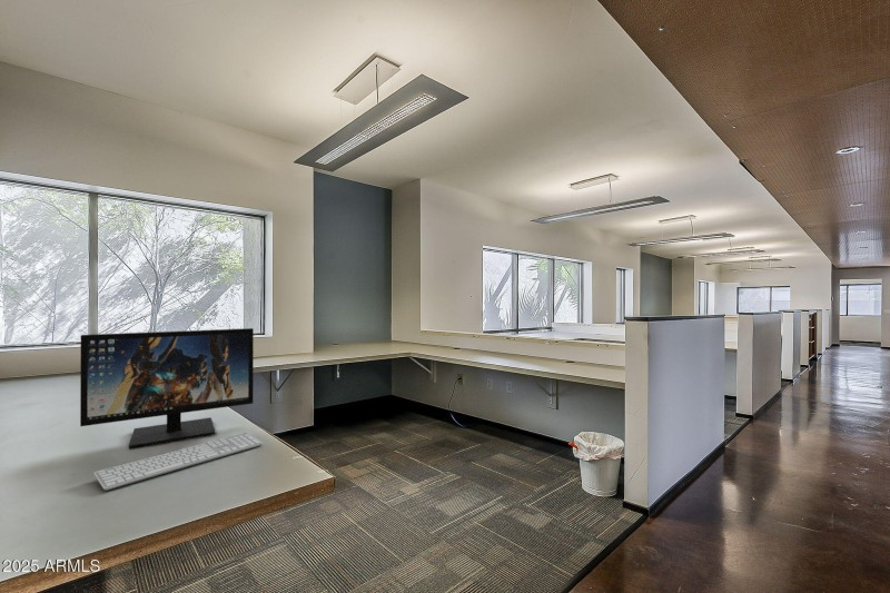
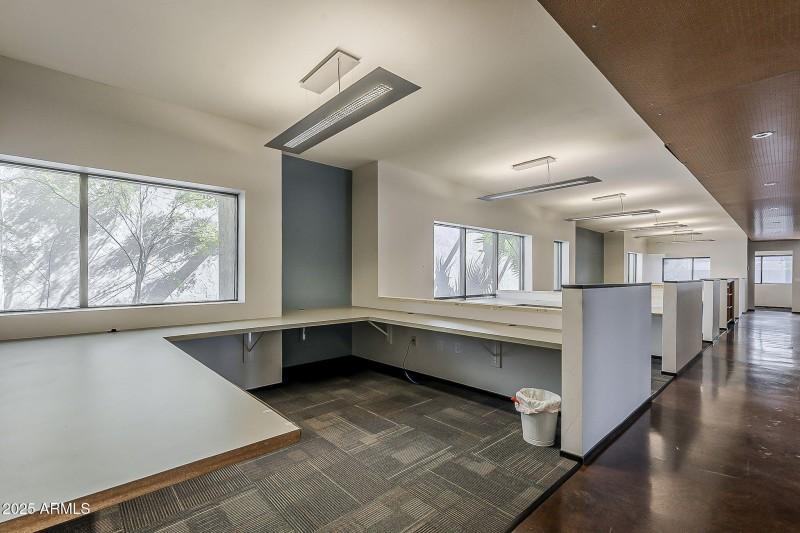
- keyboard (187, 456)
- computer monitor (175, 382)
